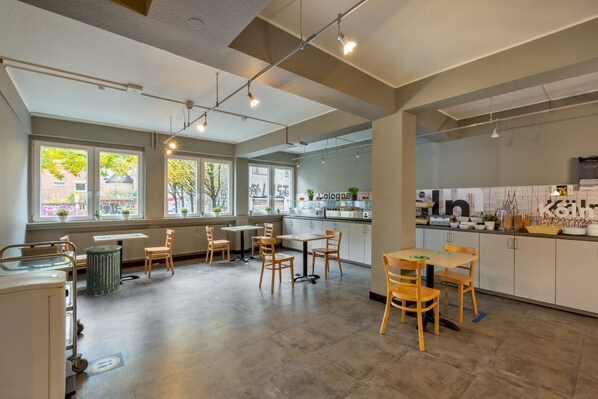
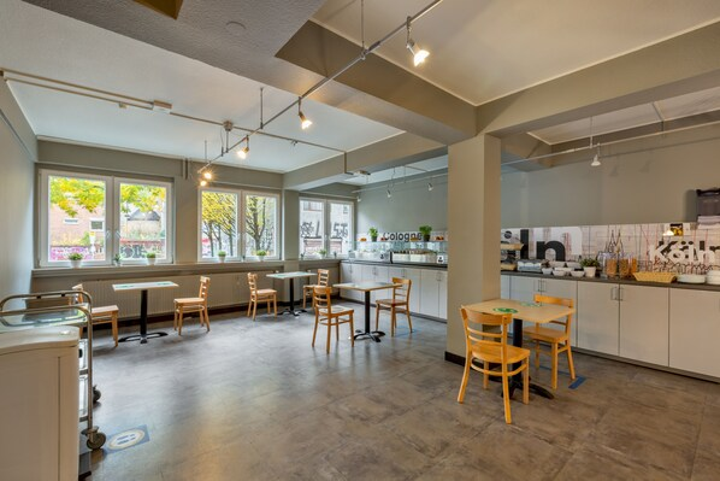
- trash can (103, 268)
